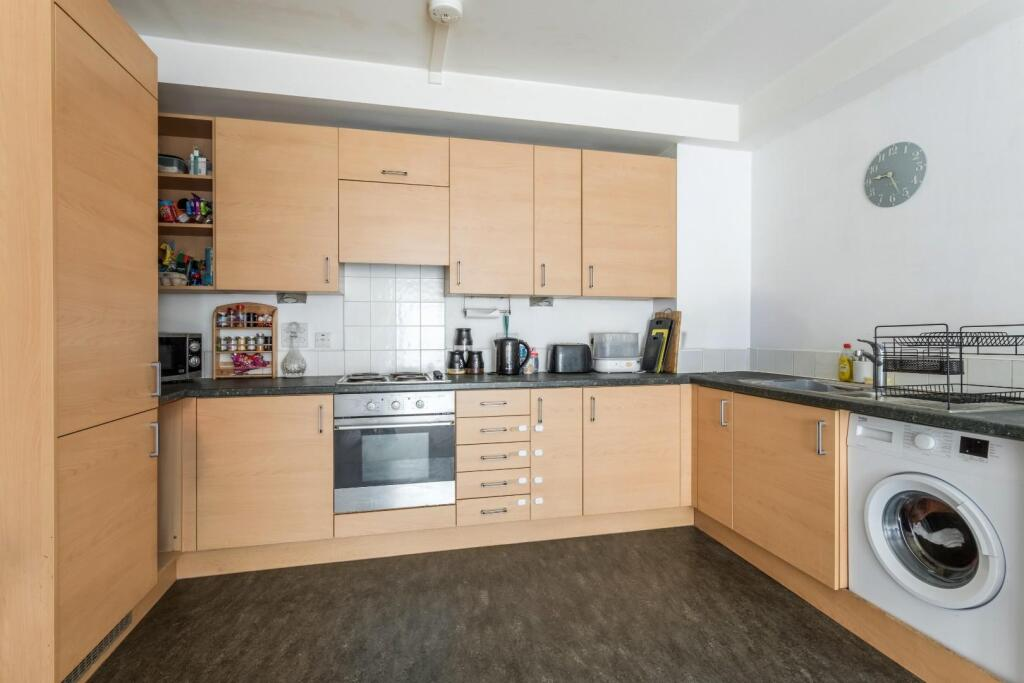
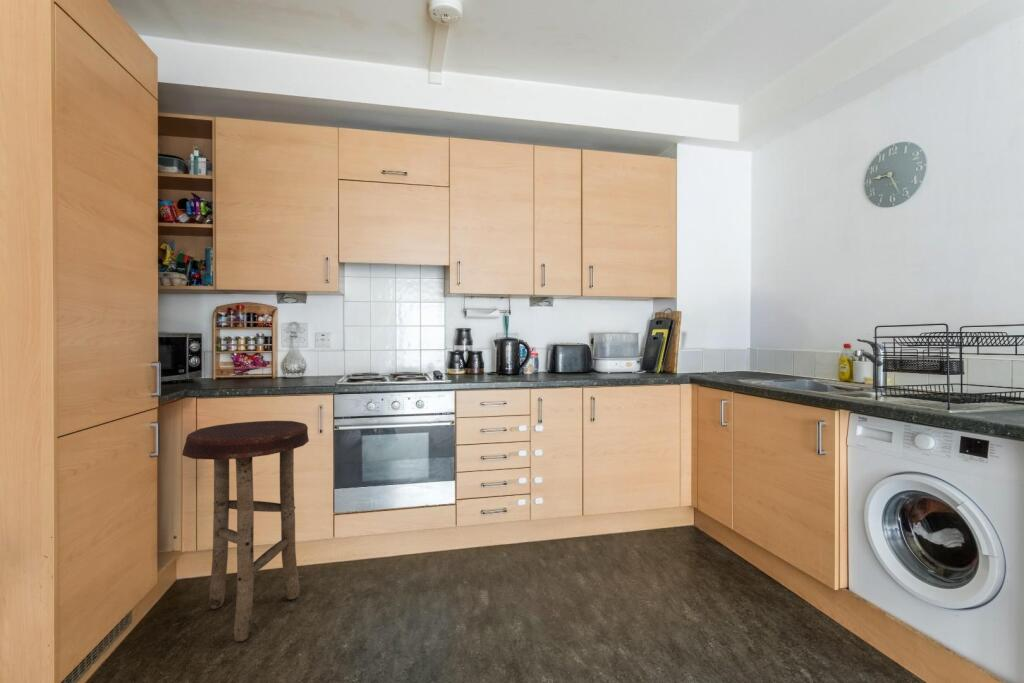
+ stool (249, 522)
